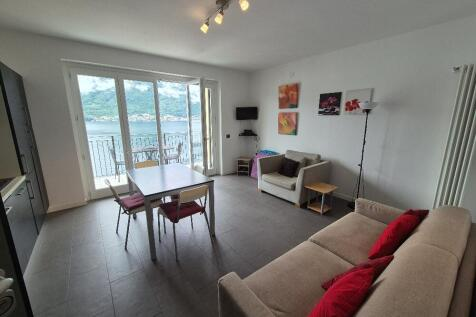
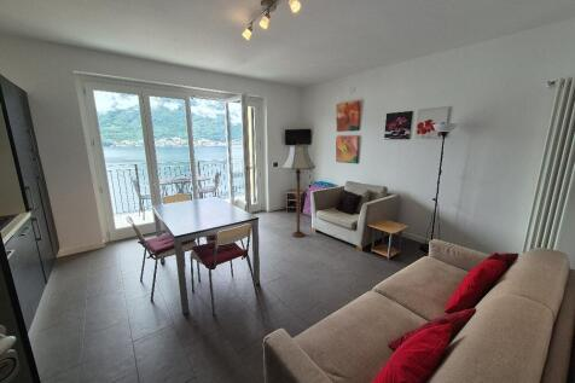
+ floor lamp (297, 190)
